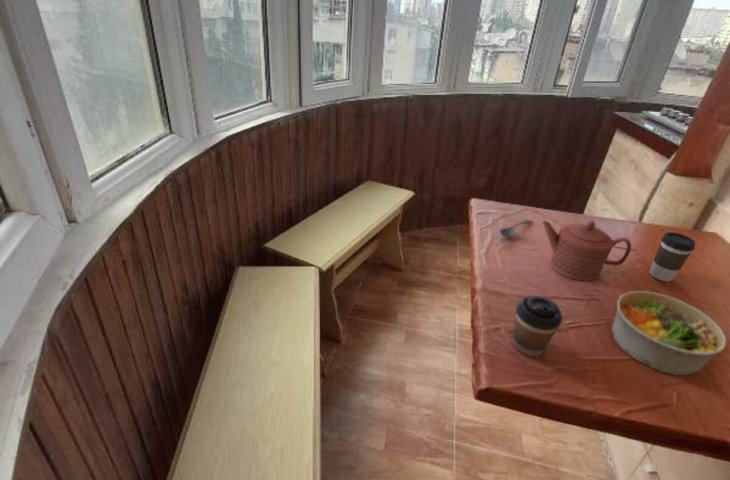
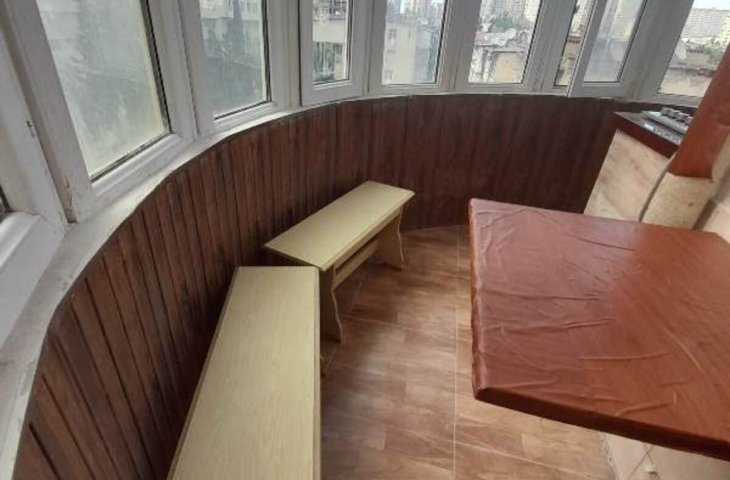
- teapot (582, 244)
- bowl (662, 331)
- coffee cup (535, 323)
- coffee cup (670, 257)
- soupspoon (517, 225)
